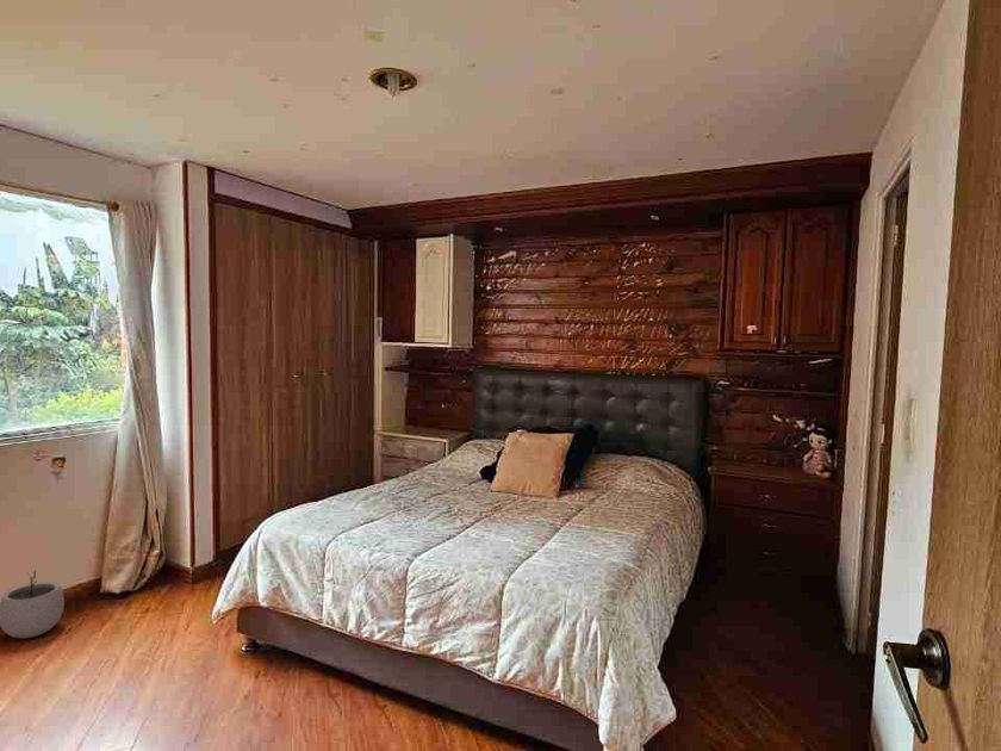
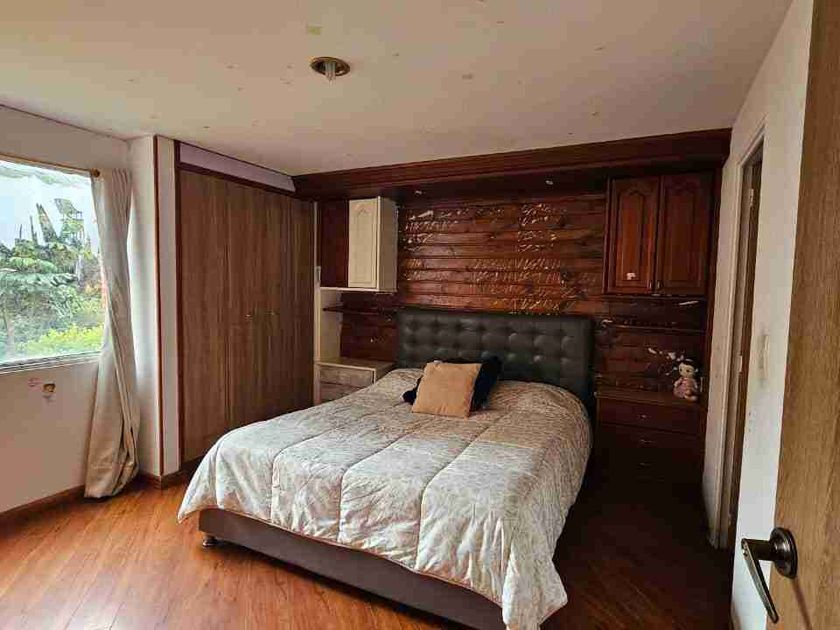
- plant pot (31, 602)
